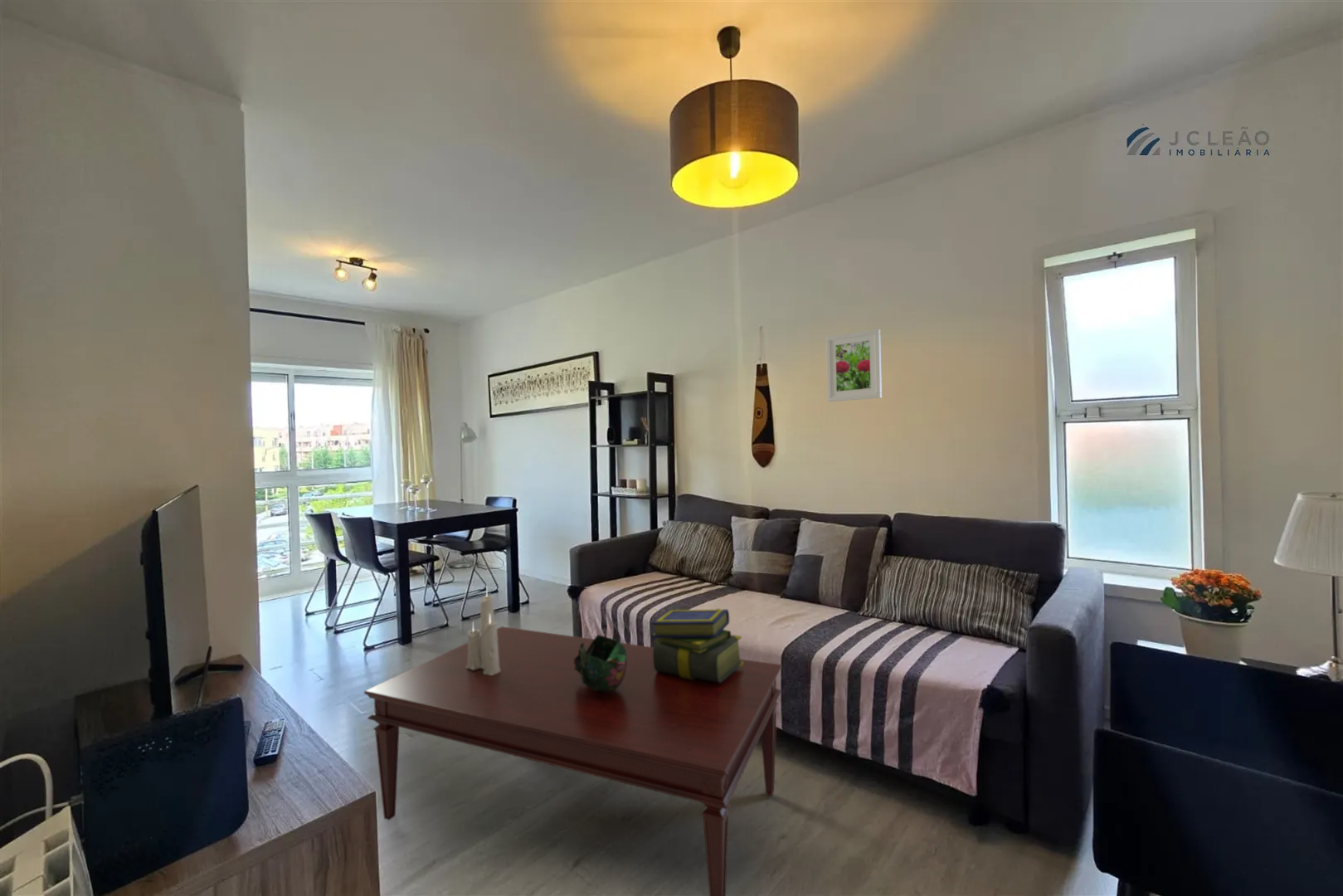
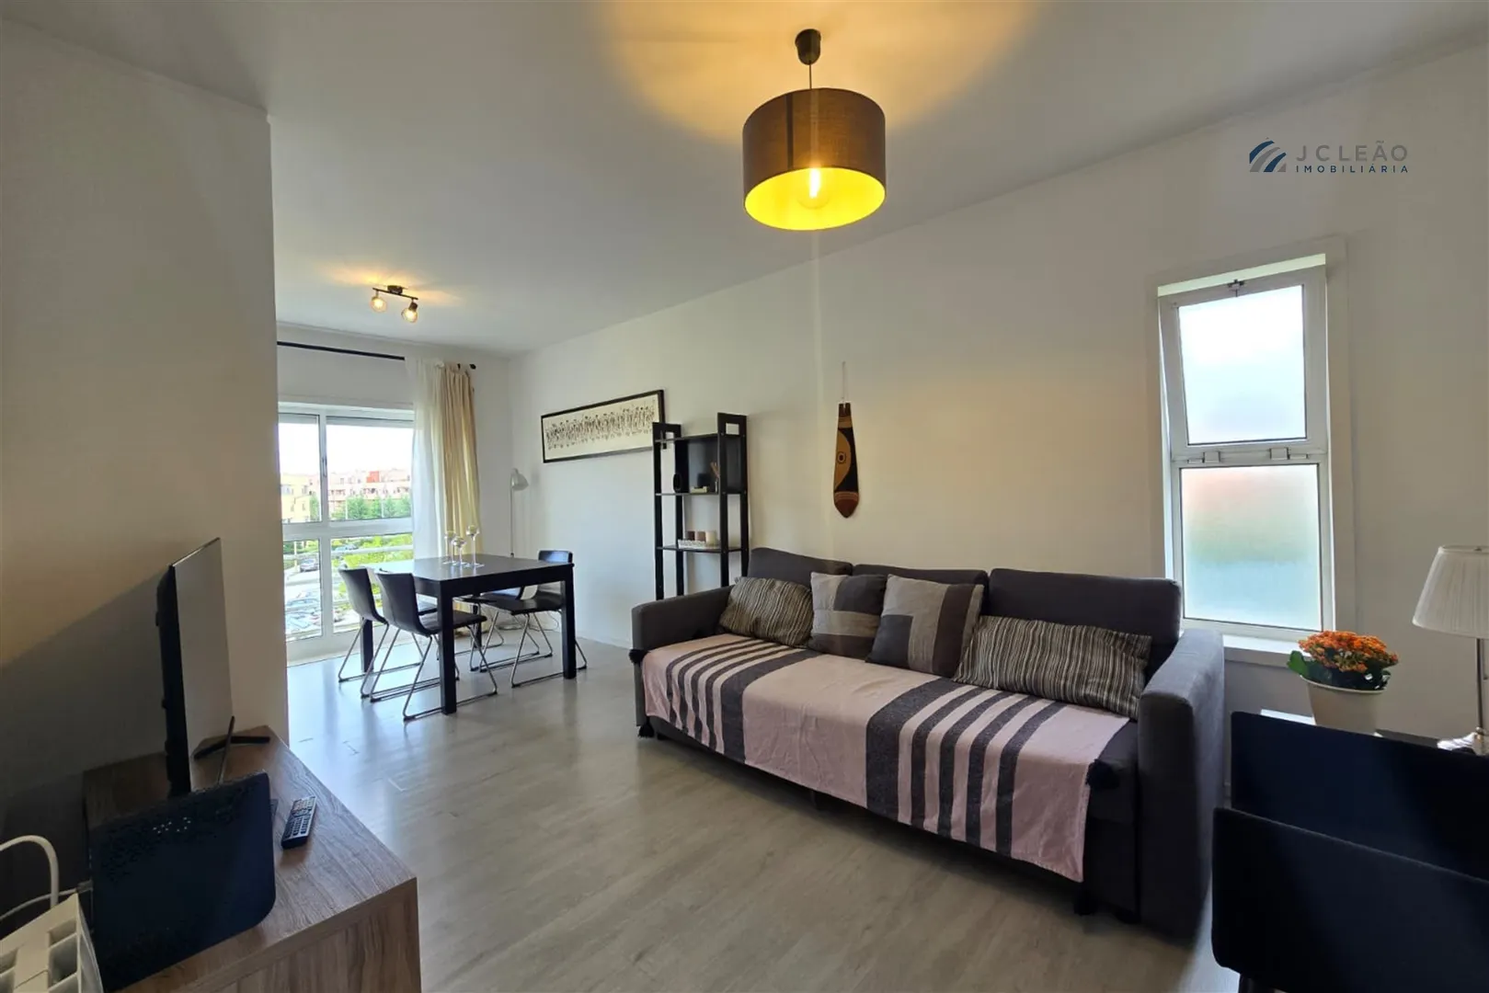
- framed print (853, 366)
- coffee table (581, 741)
- stack of books (693, 640)
- decorative bowl (598, 663)
- candle (484, 625)
